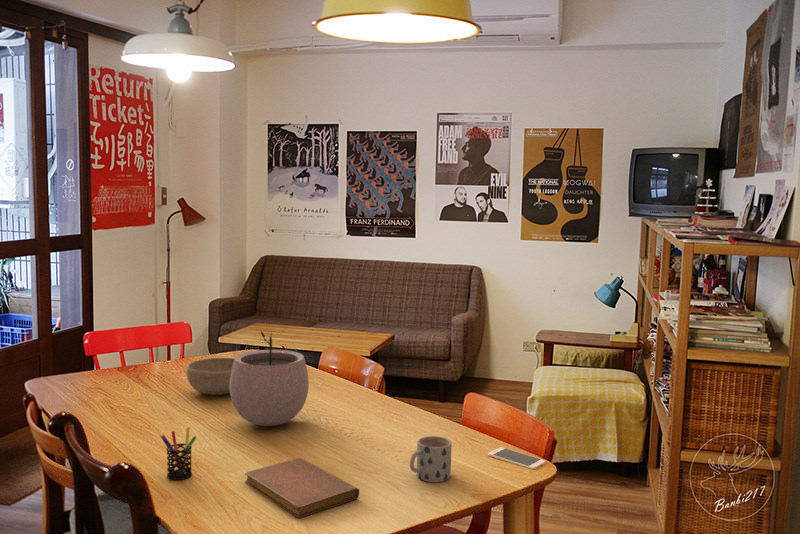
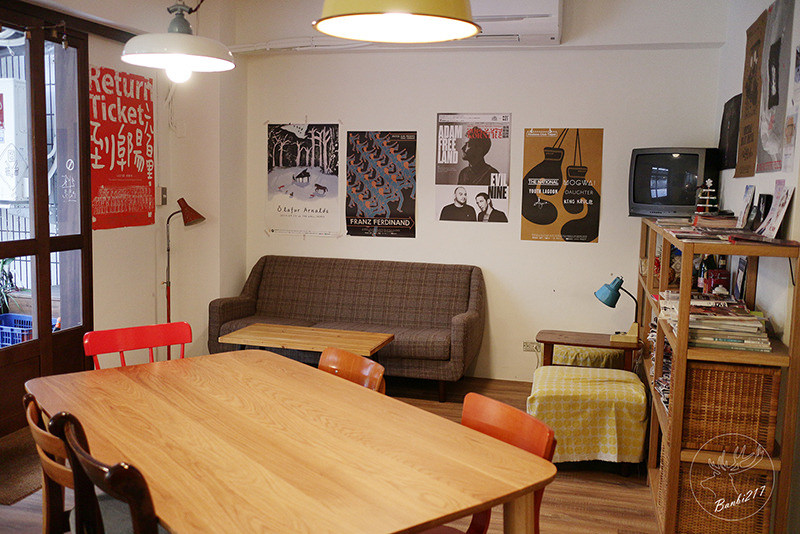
- smartphone (516, 458)
- pen holder (181, 452)
- bowl (218, 378)
- notebook (300, 485)
- mug (428, 460)
- plant pot (269, 375)
